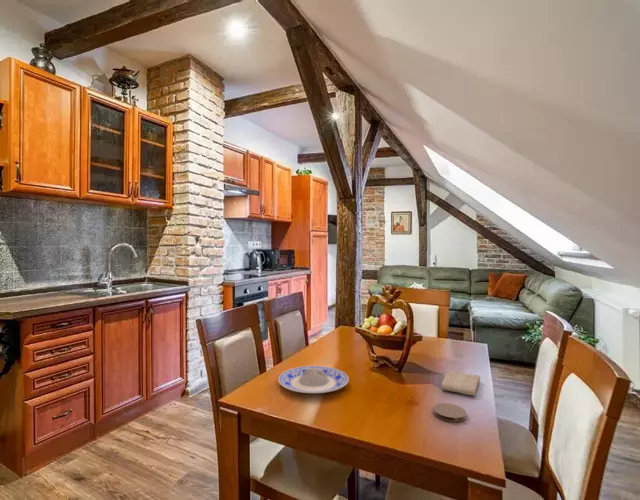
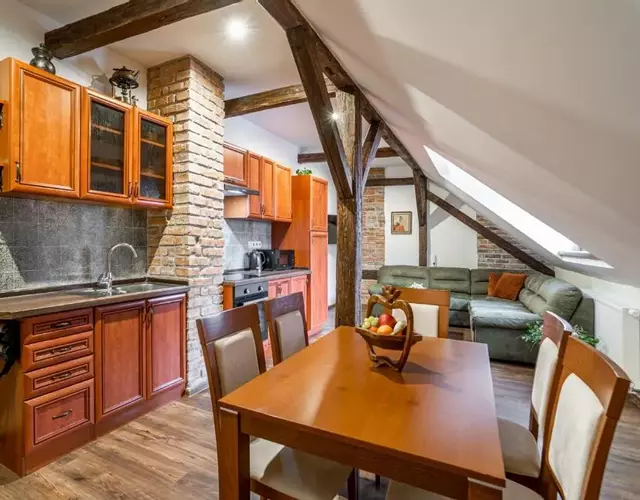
- plate (313, 377)
- coaster (449, 412)
- washcloth (461, 381)
